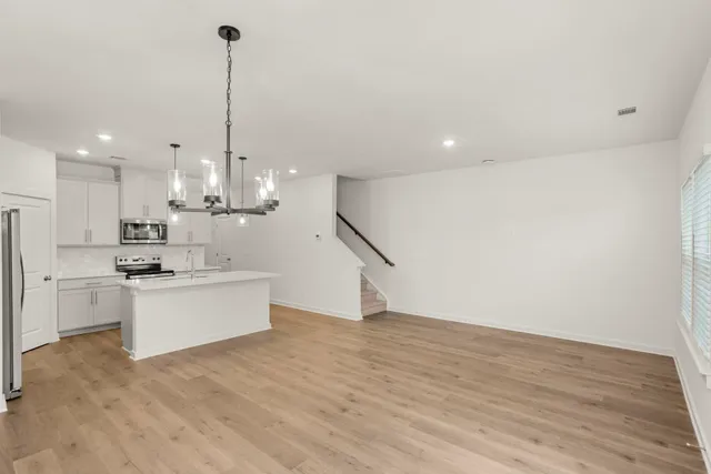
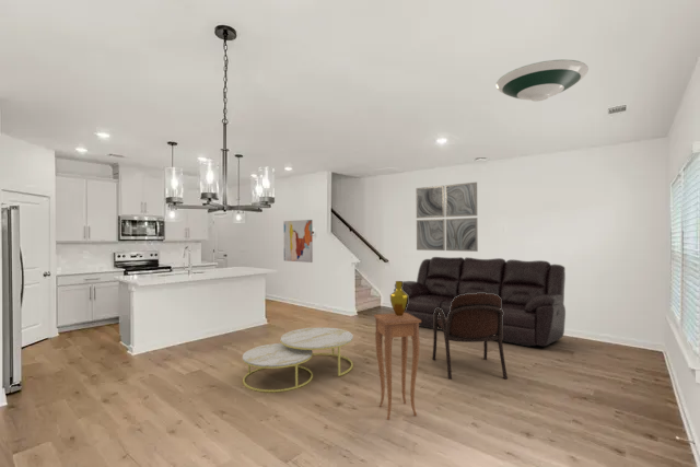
+ wall art (298, 241)
+ side table (401, 363)
+ vase (398, 297)
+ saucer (539, 89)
+ sofa (474, 293)
+ wall art (444, 217)
+ coffee table (300, 355)
+ armchair (468, 328)
